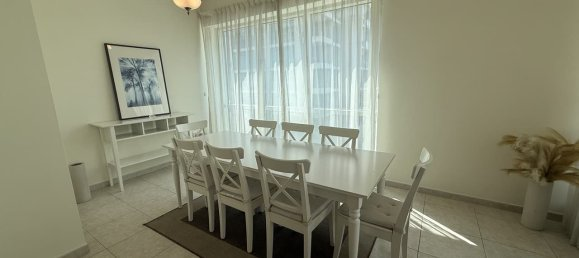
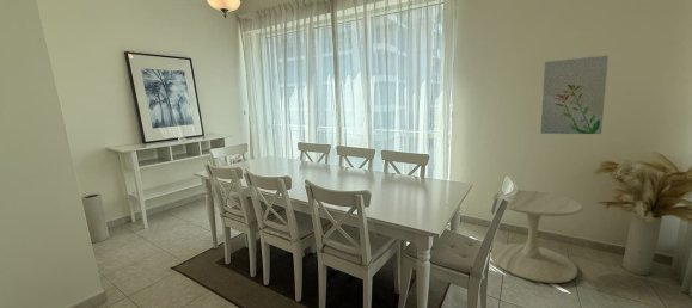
+ wall art (571, 97)
+ side table (532, 232)
